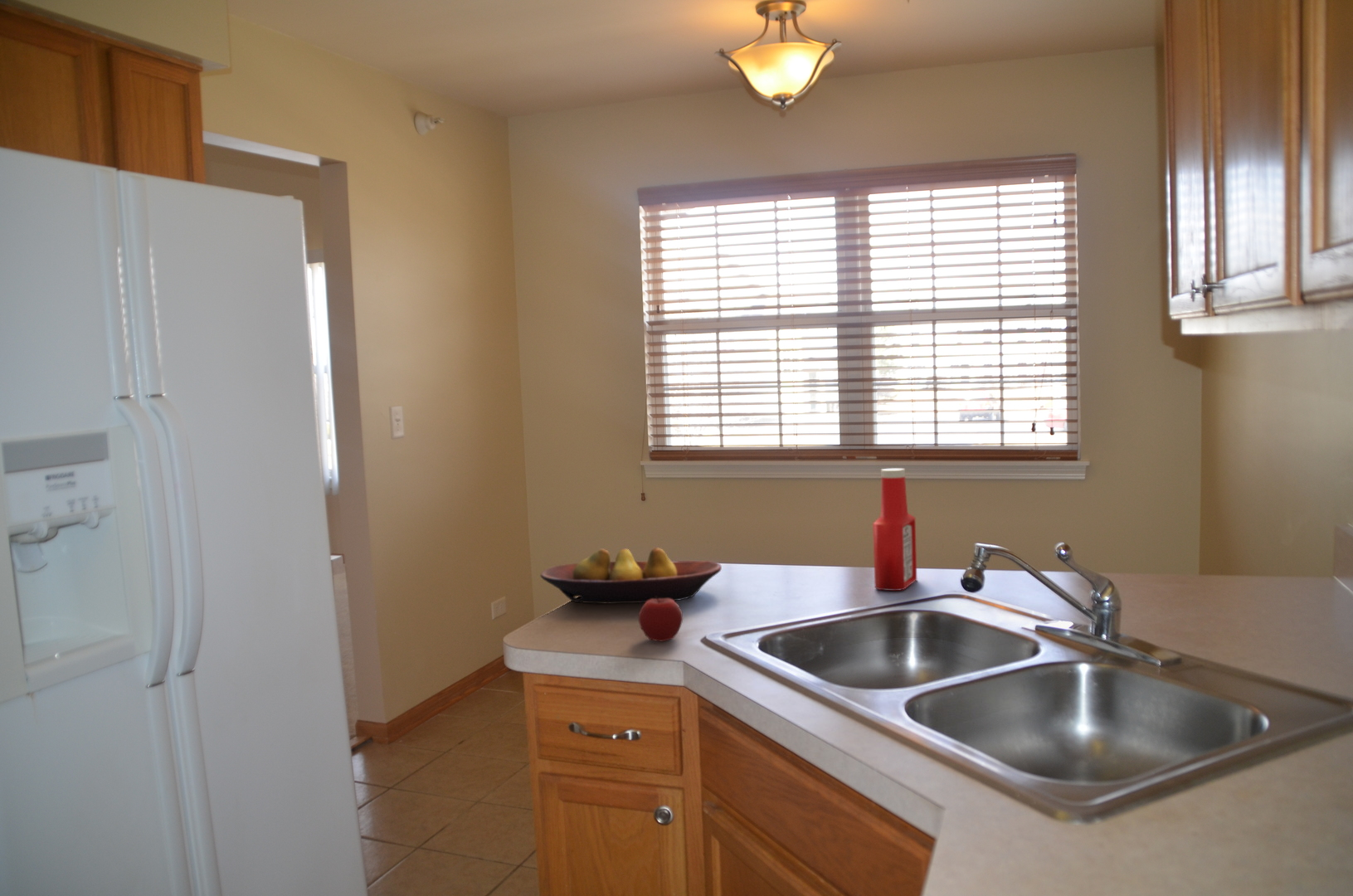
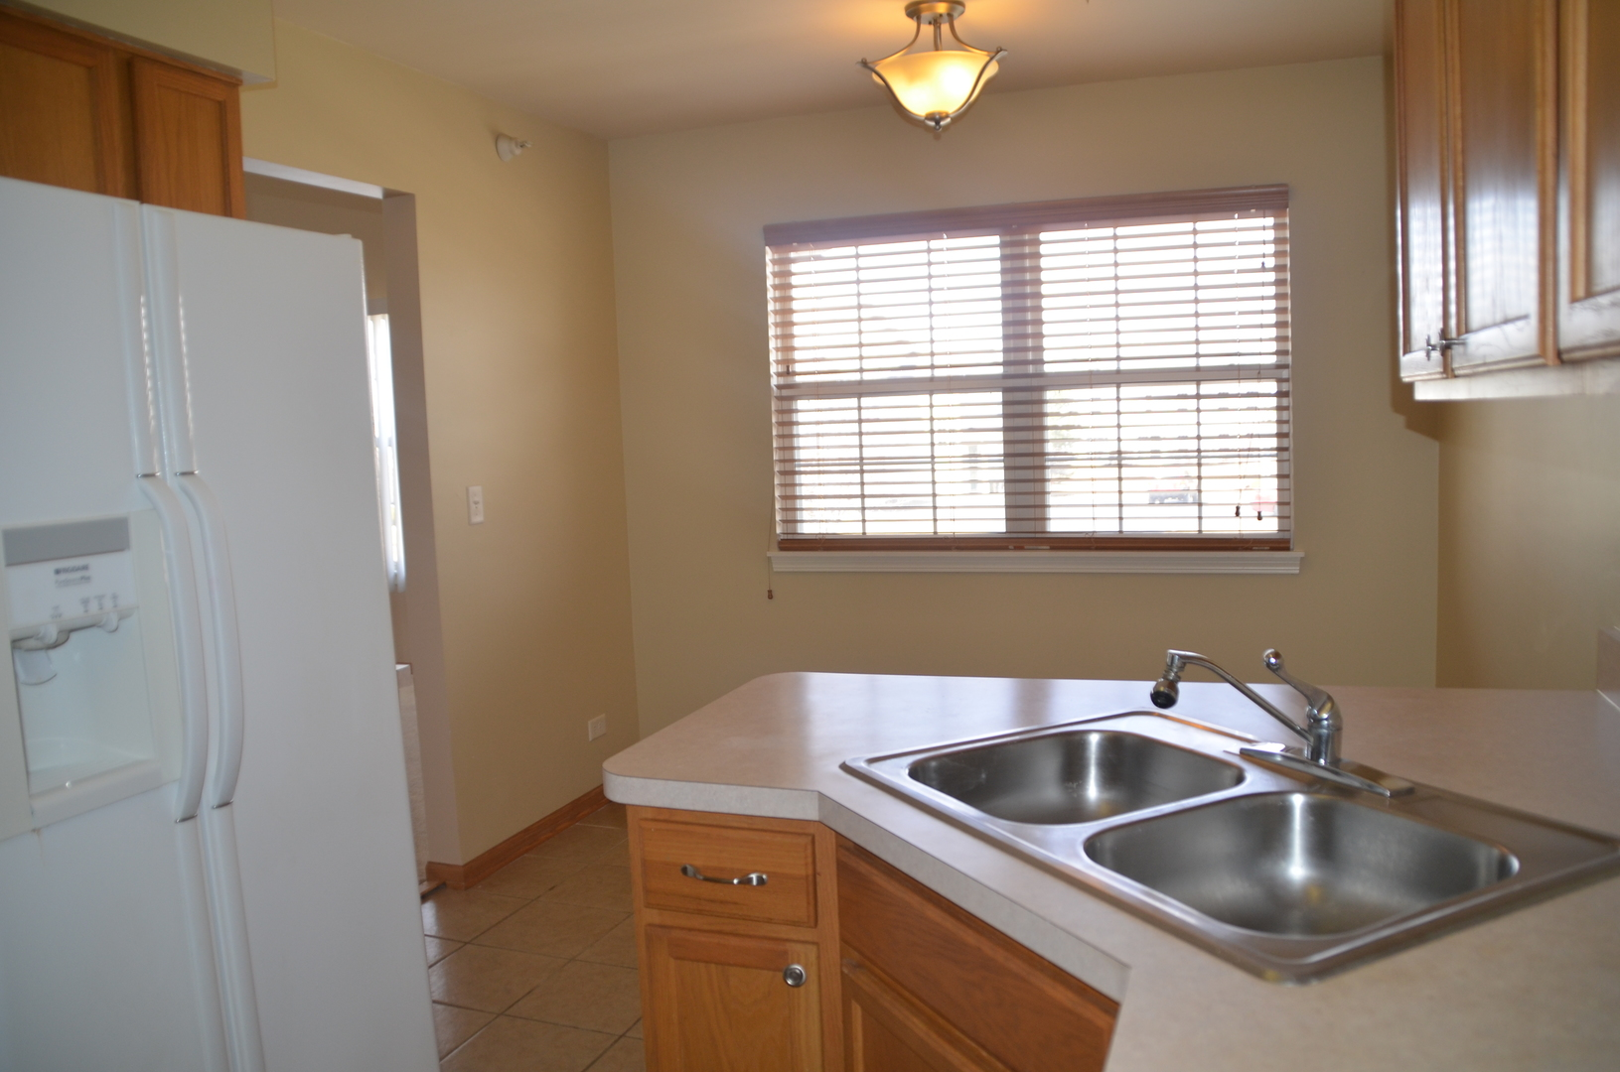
- soap bottle (894, 526)
- apple (660, 617)
- fruit bowl (631, 572)
